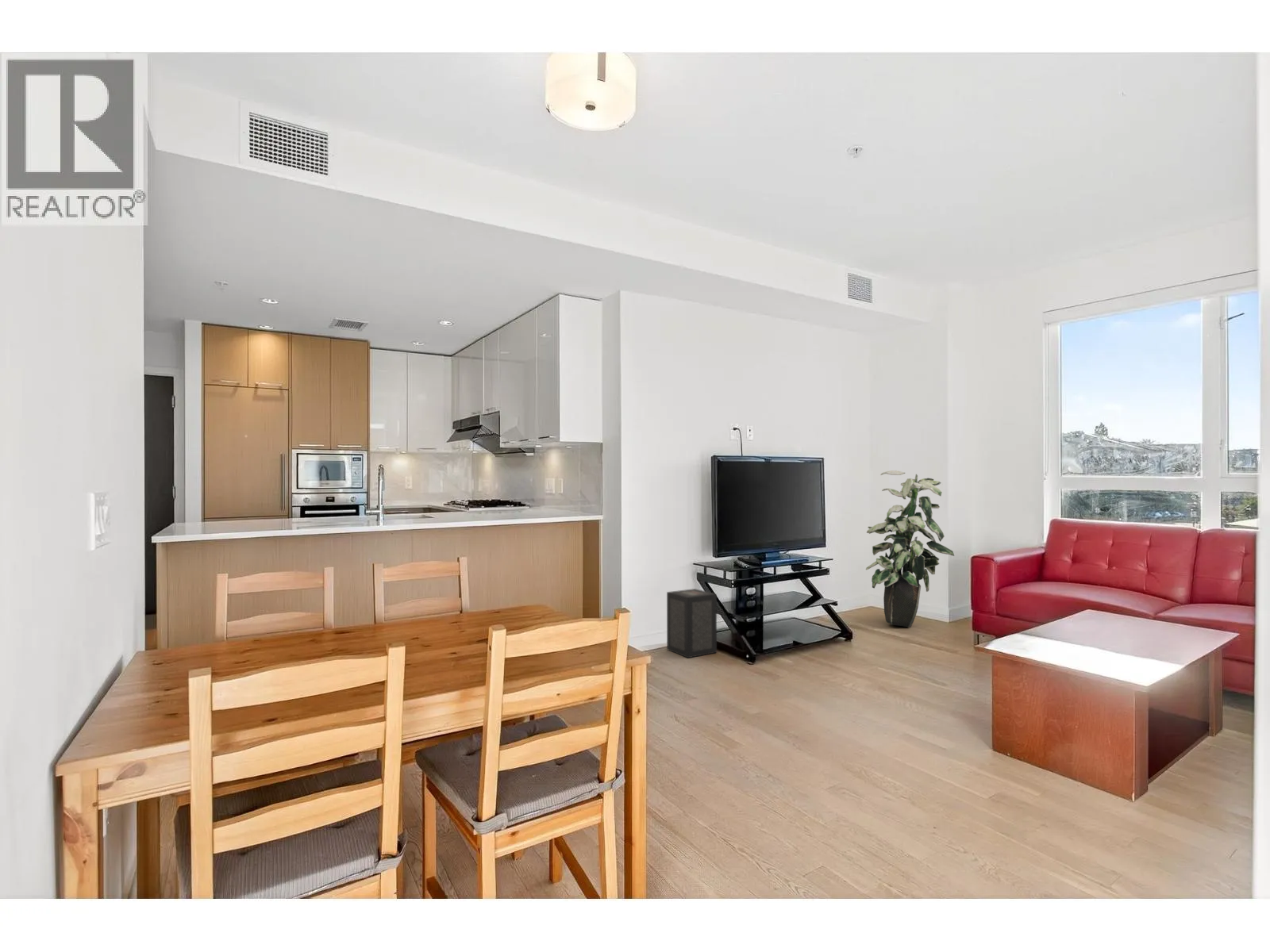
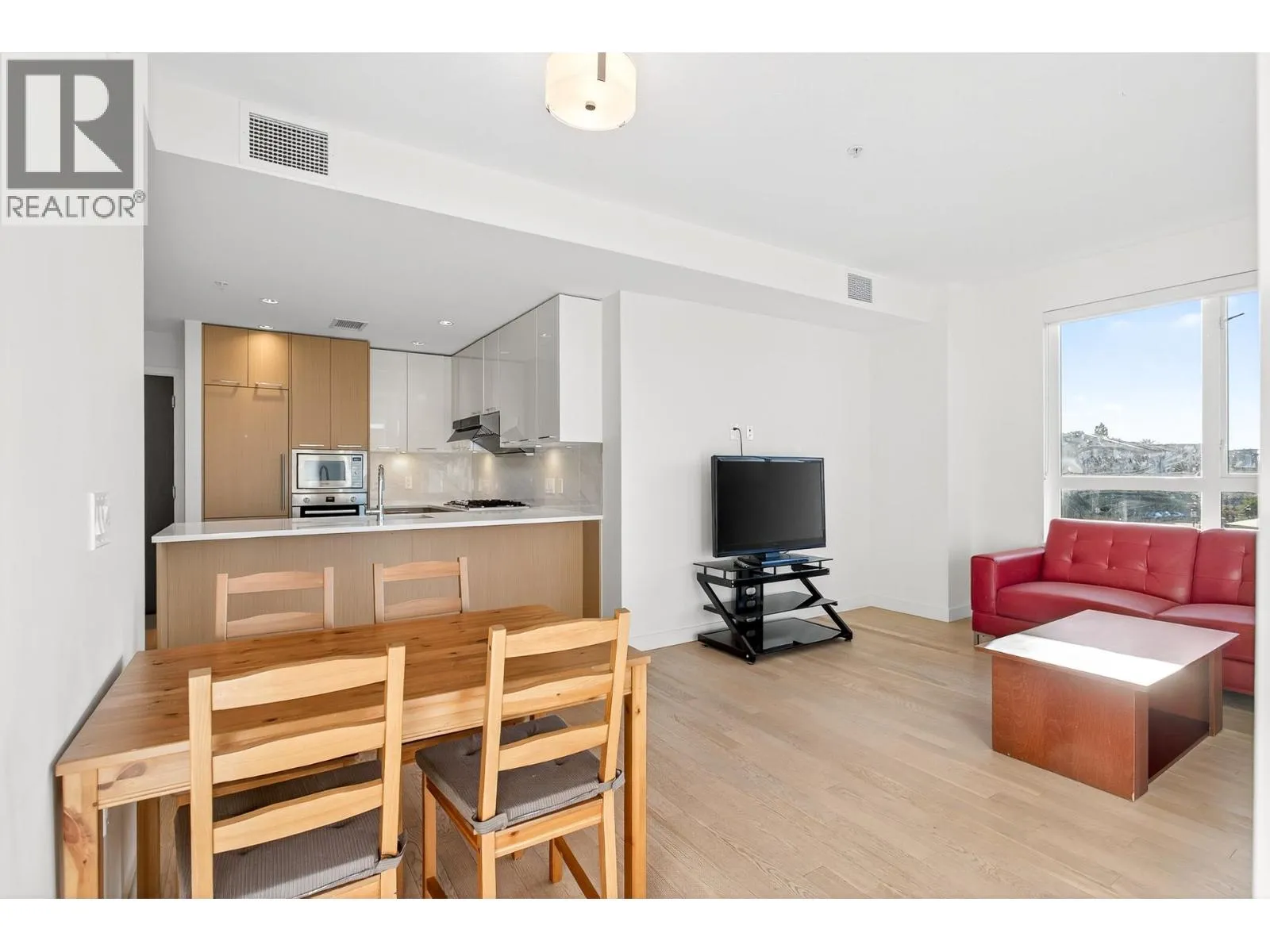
- speaker (691, 622)
- indoor plant (903, 547)
